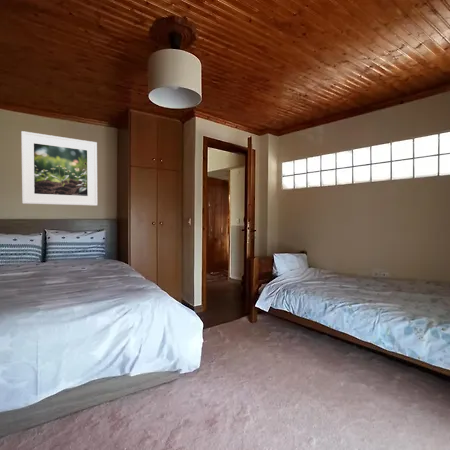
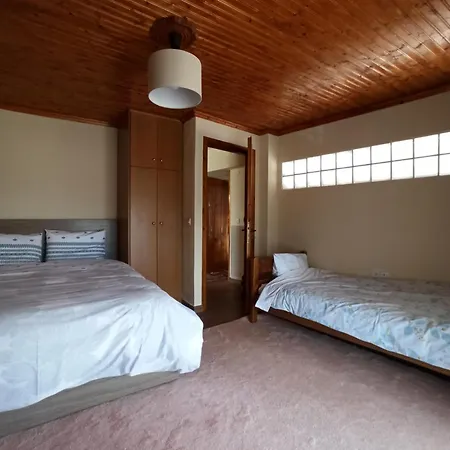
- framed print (61, 171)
